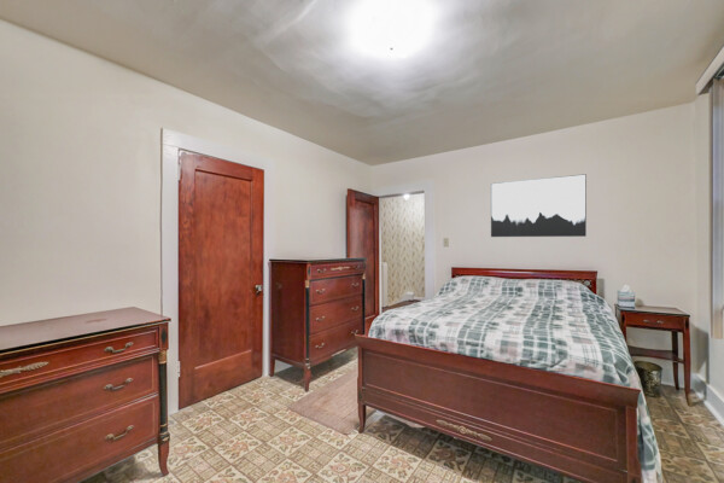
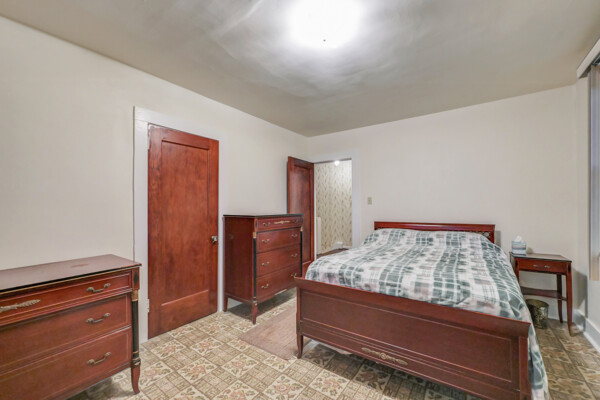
- wall art (535, 208)
